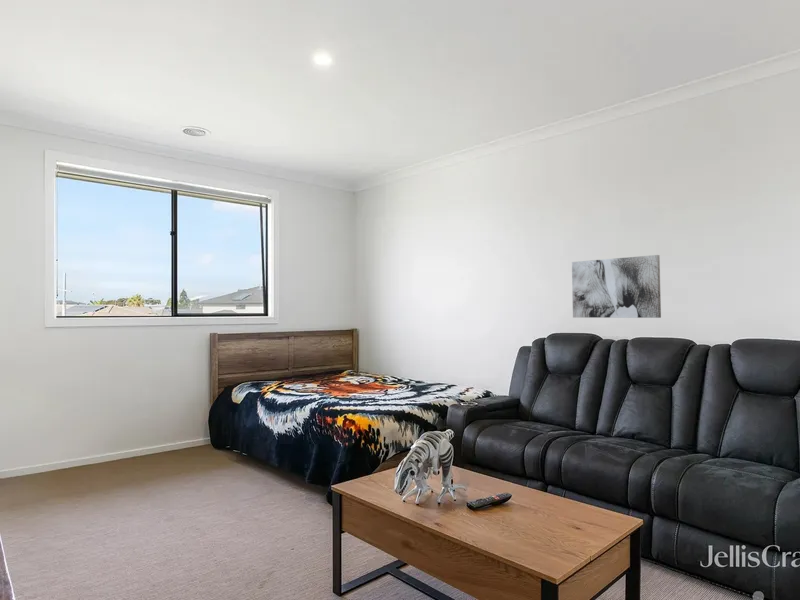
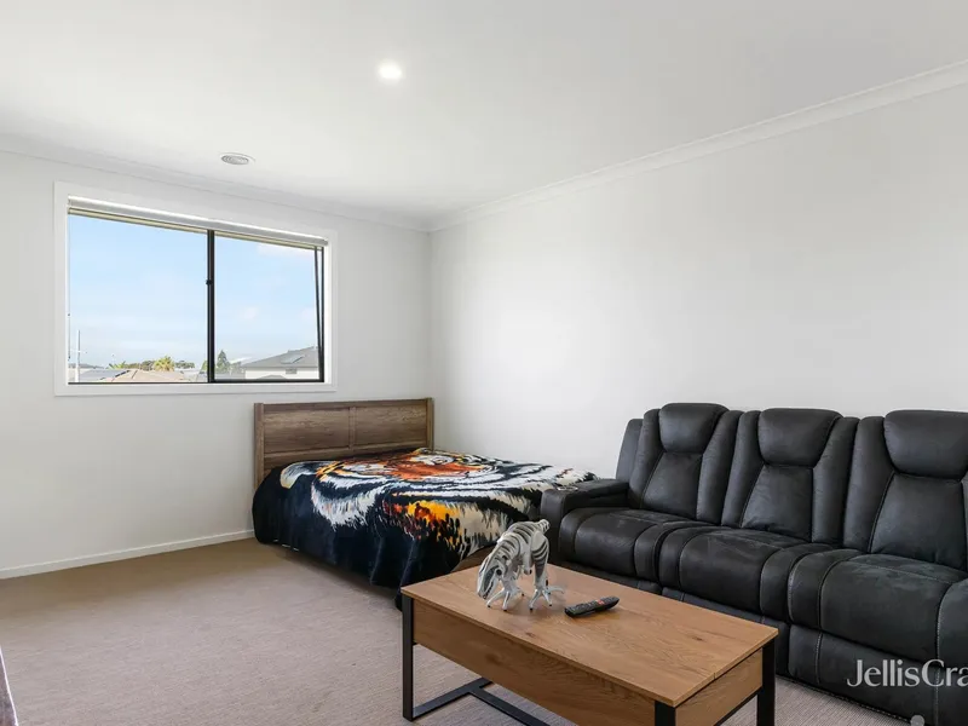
- wall art (613, 288)
